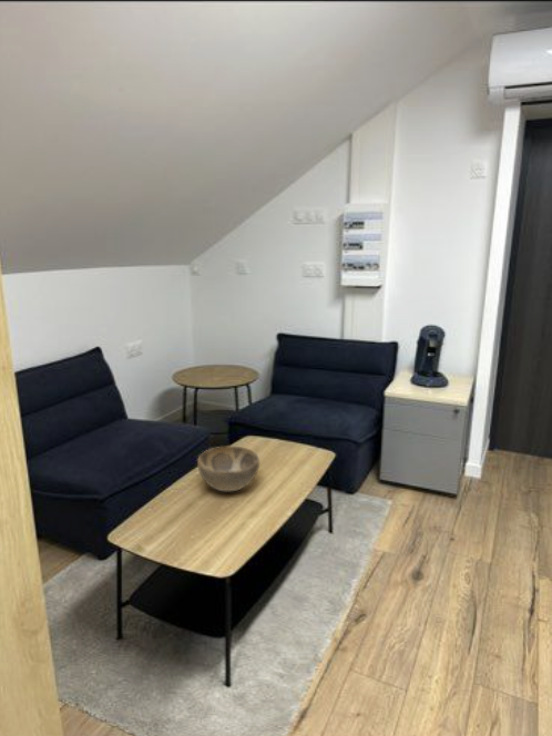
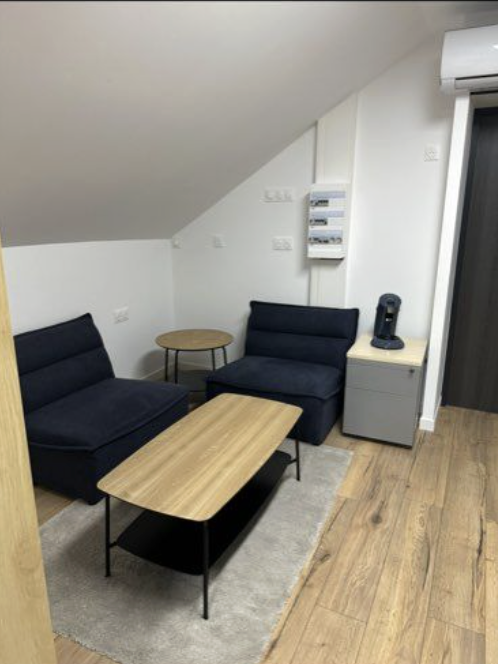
- decorative bowl (228, 471)
